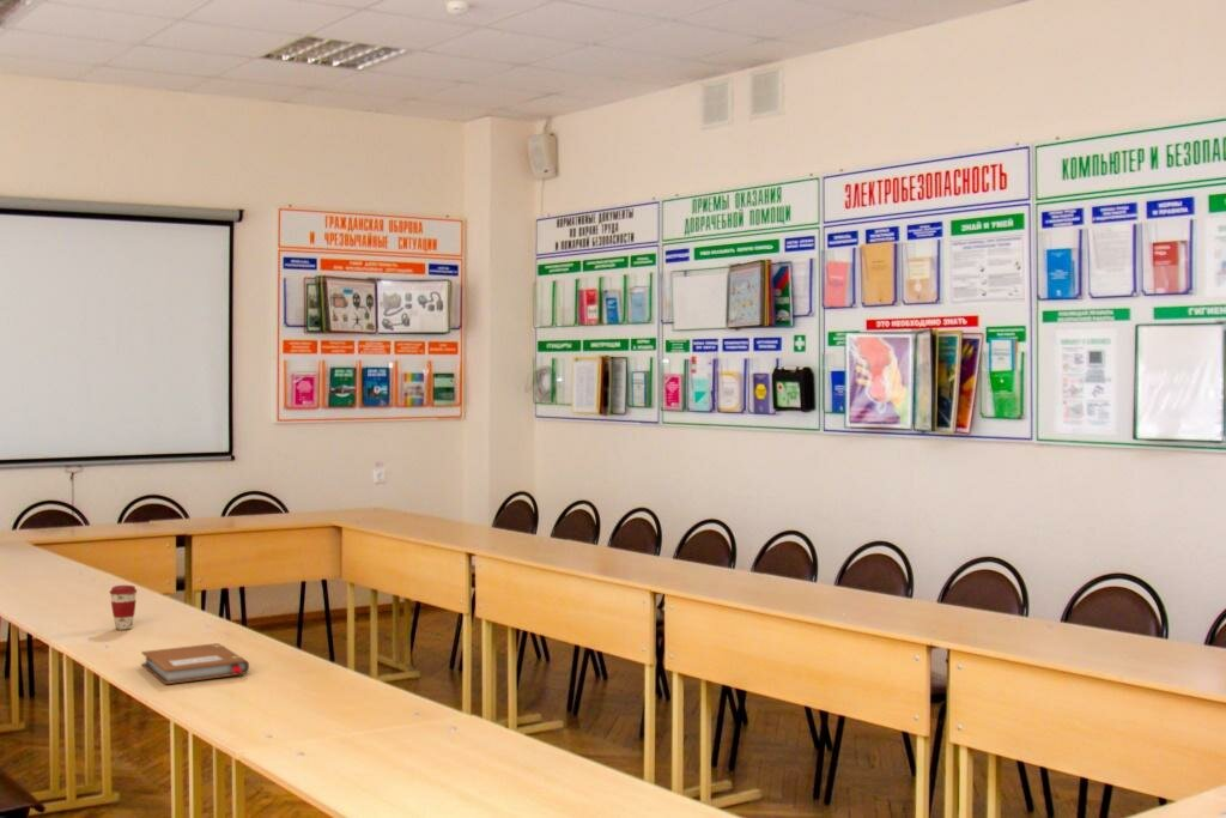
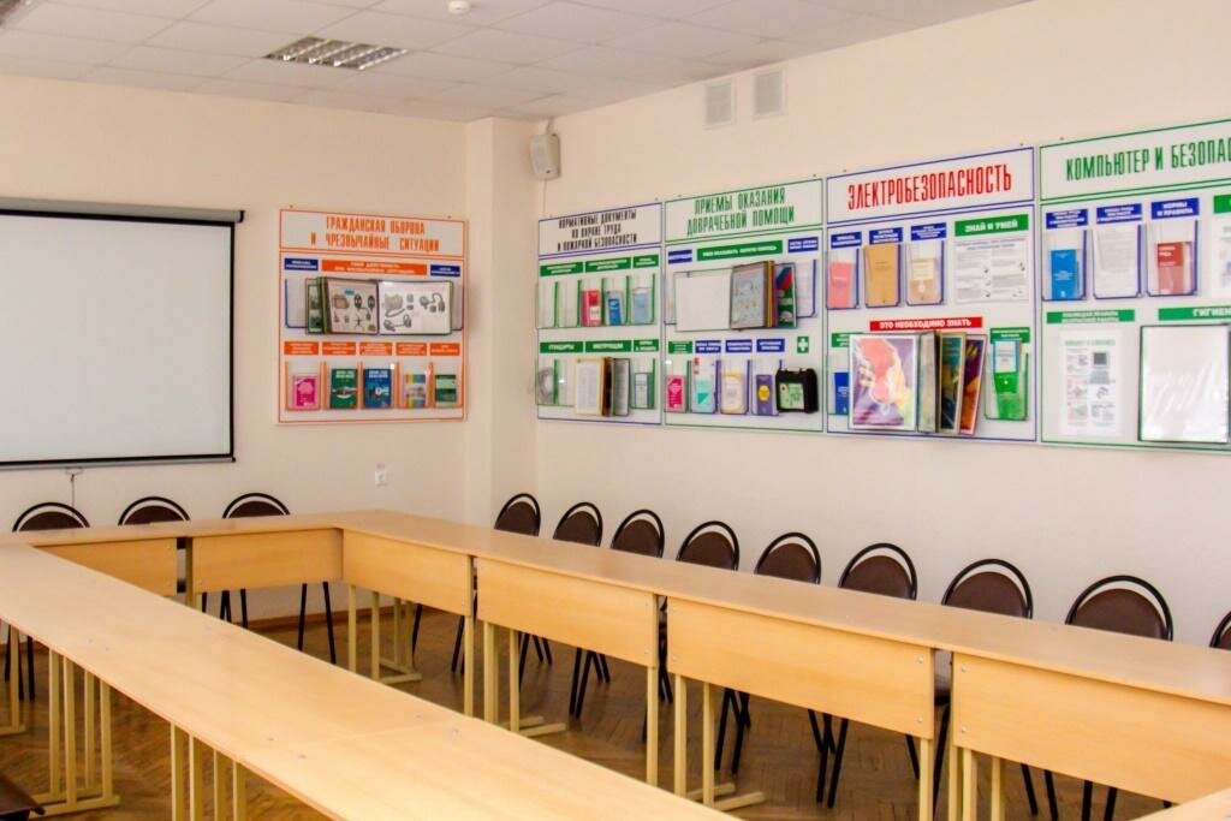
- notebook (195, 662)
- coffee cup (123, 607)
